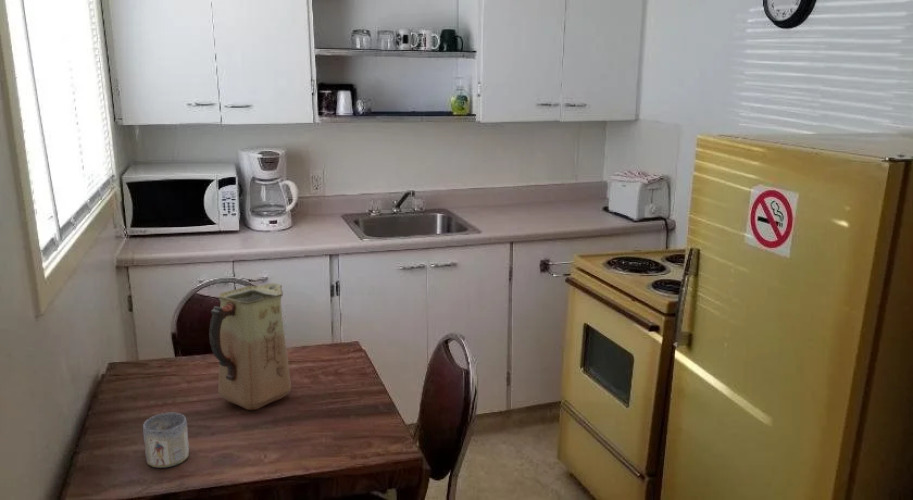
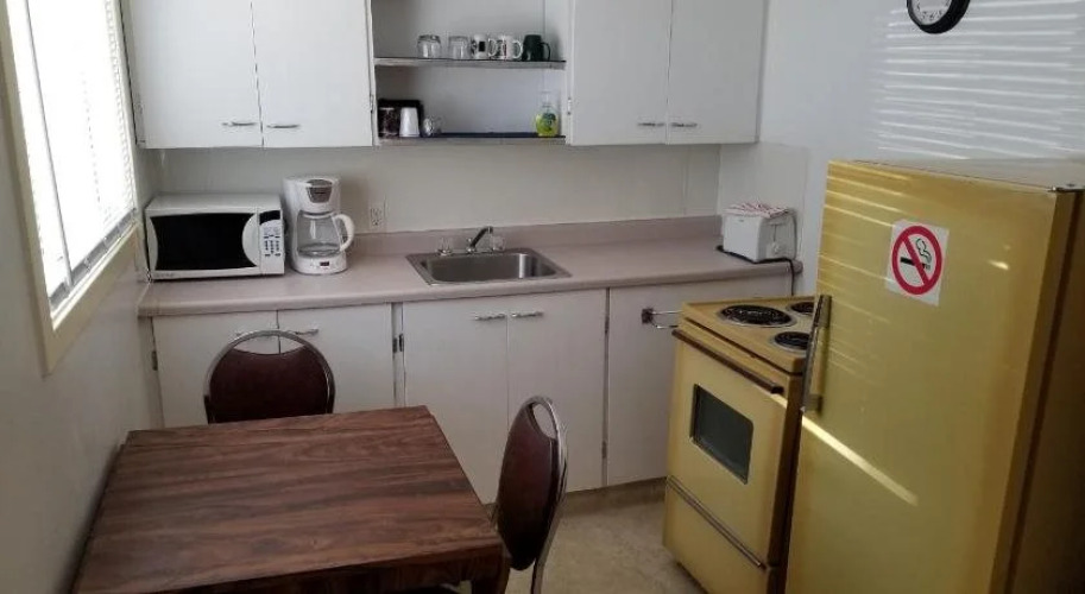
- mug (161, 437)
- vase (249, 347)
